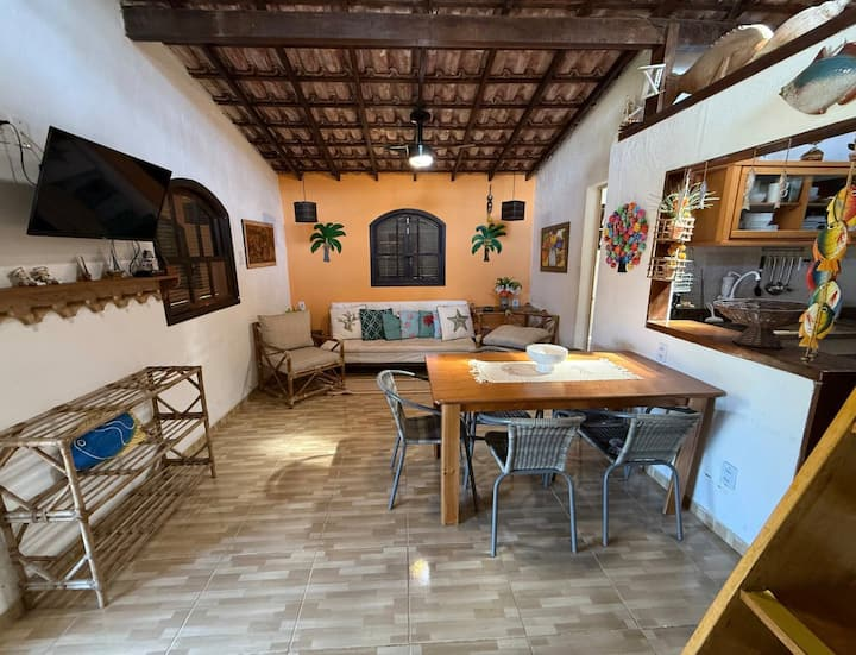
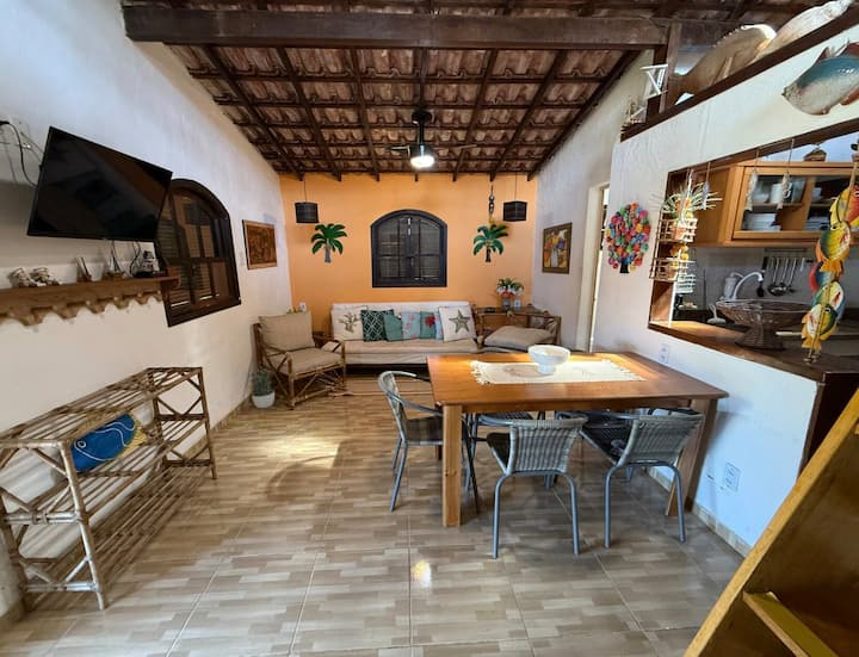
+ potted plant (261, 386)
